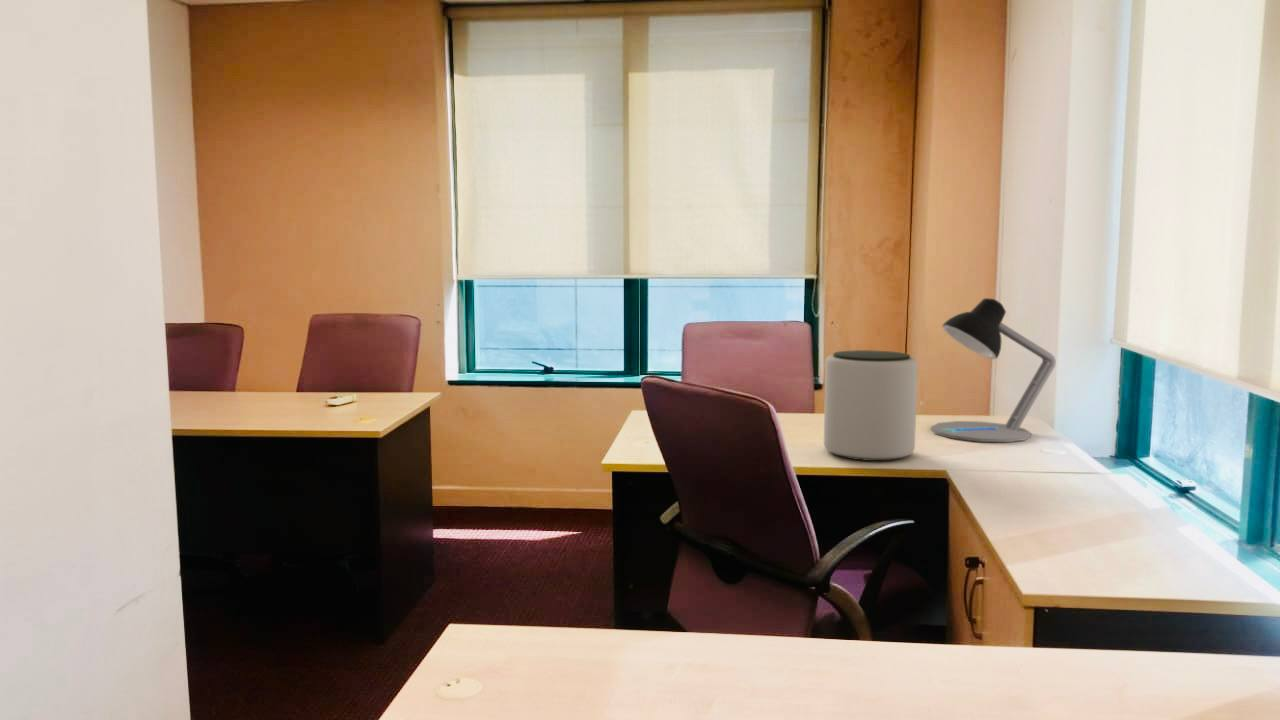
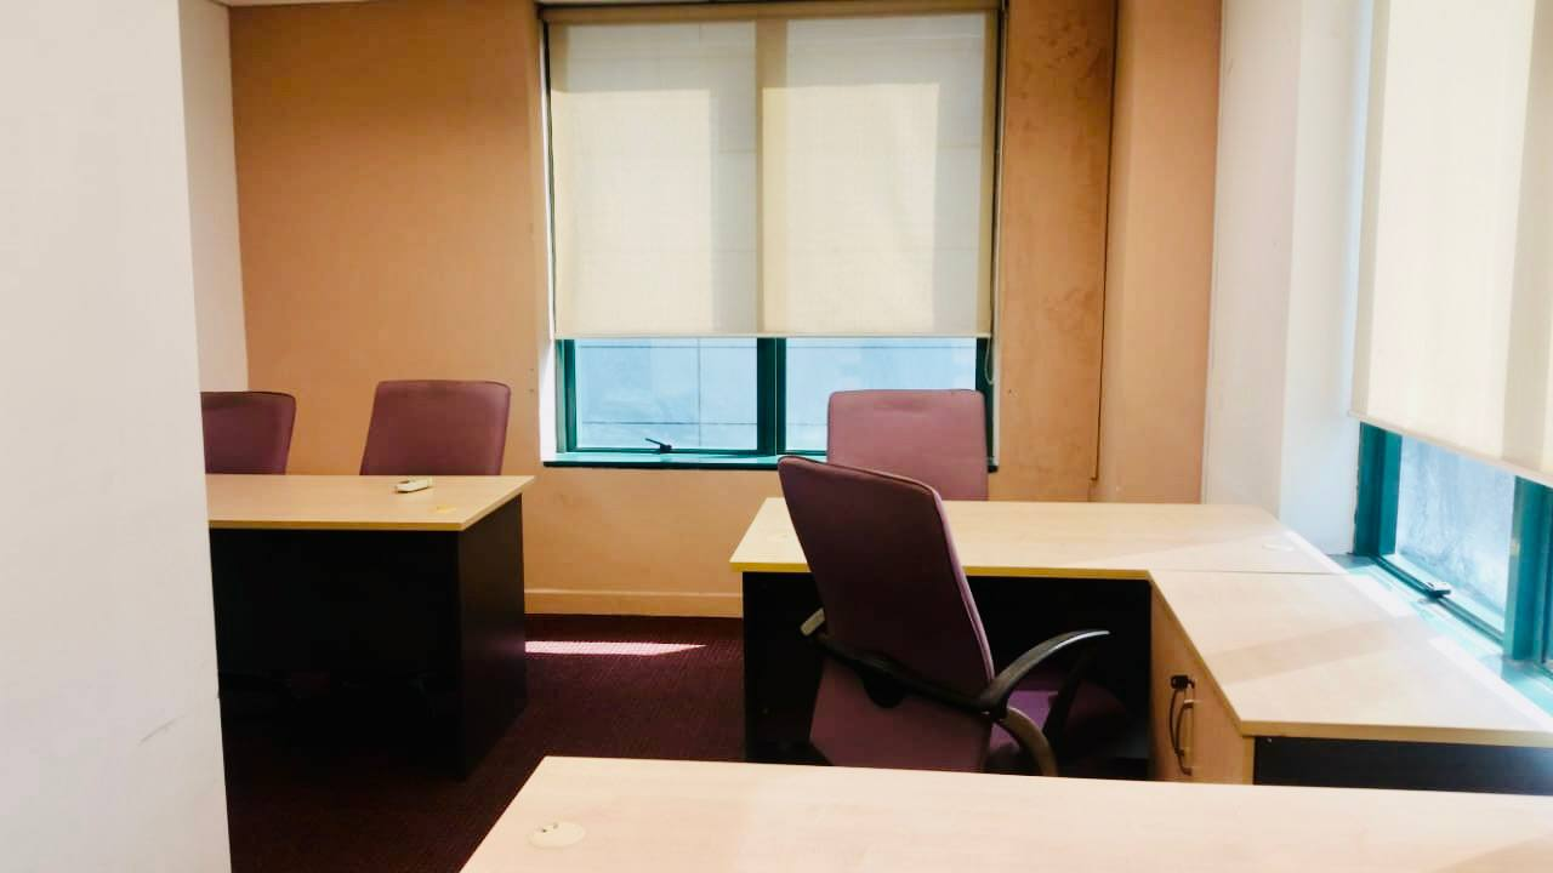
- desk lamp (995, 358)
- plant pot (869, 403)
